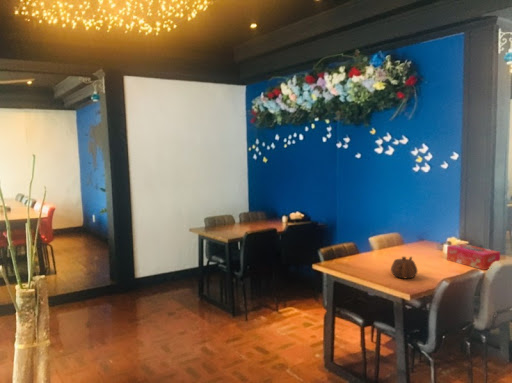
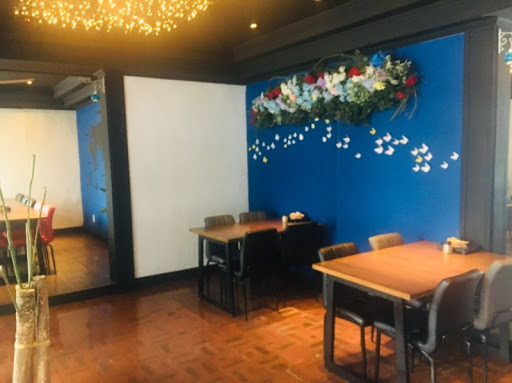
- tissue box (472, 256)
- teapot (404, 266)
